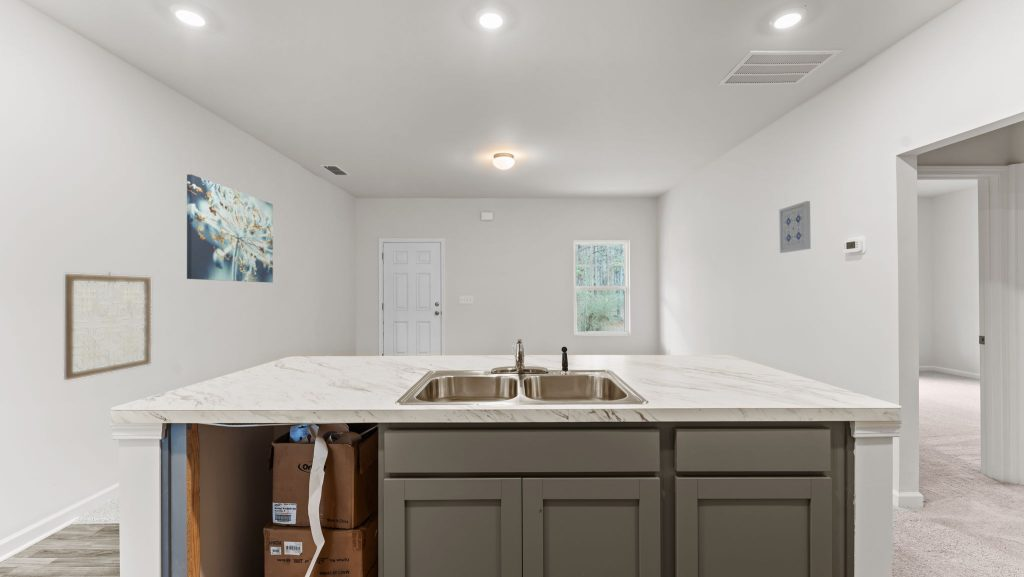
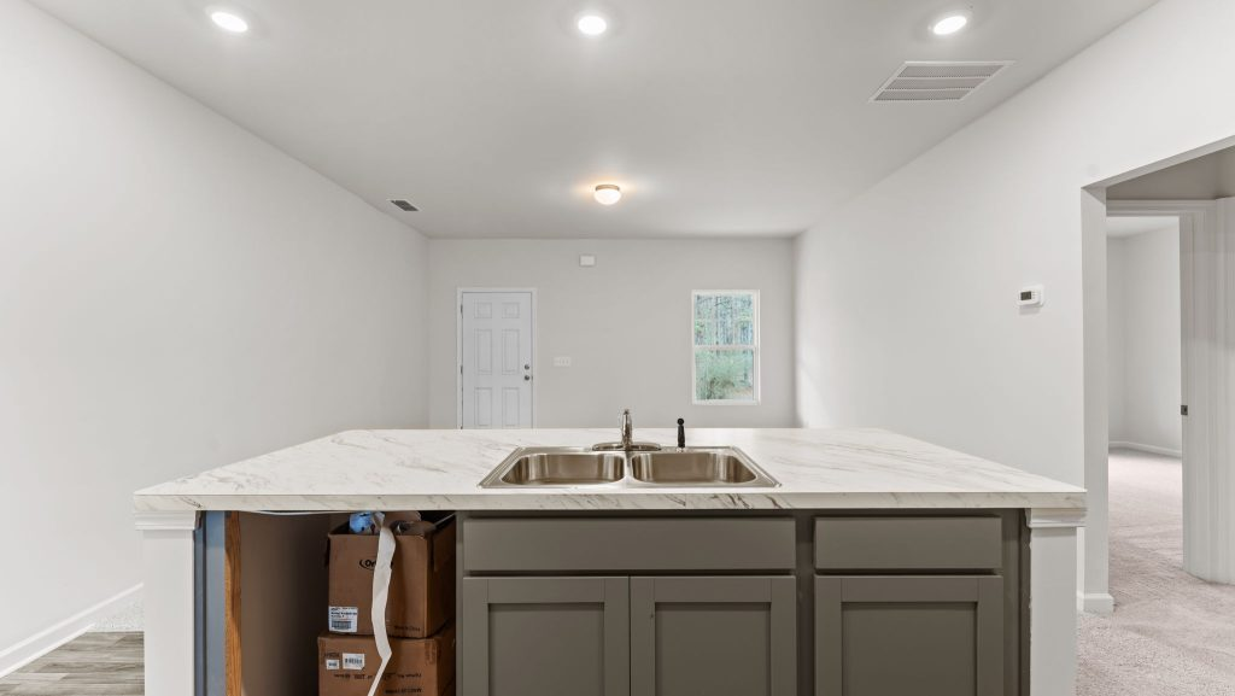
- wall art (111, 320)
- wall art (236, 236)
- wall art (794, 228)
